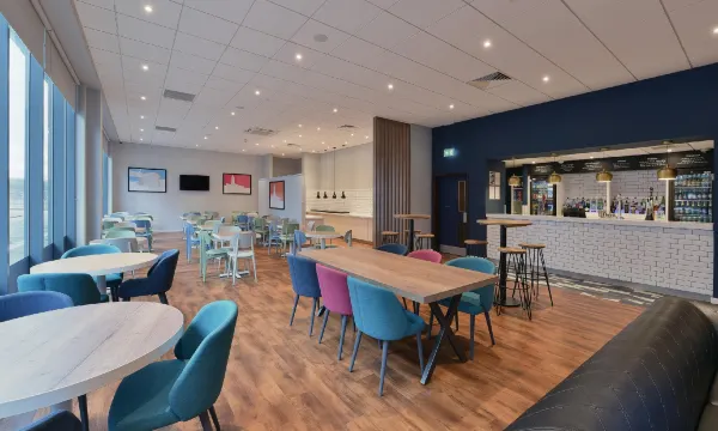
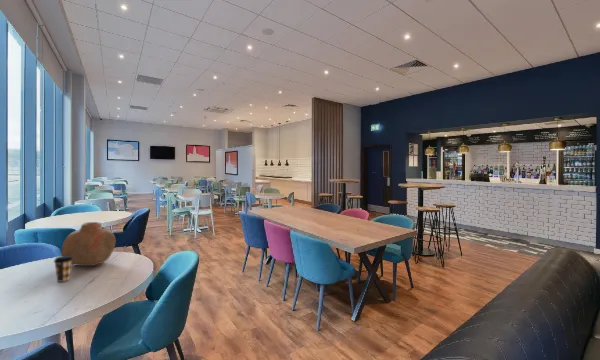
+ coffee cup (63, 268)
+ vase (91, 243)
